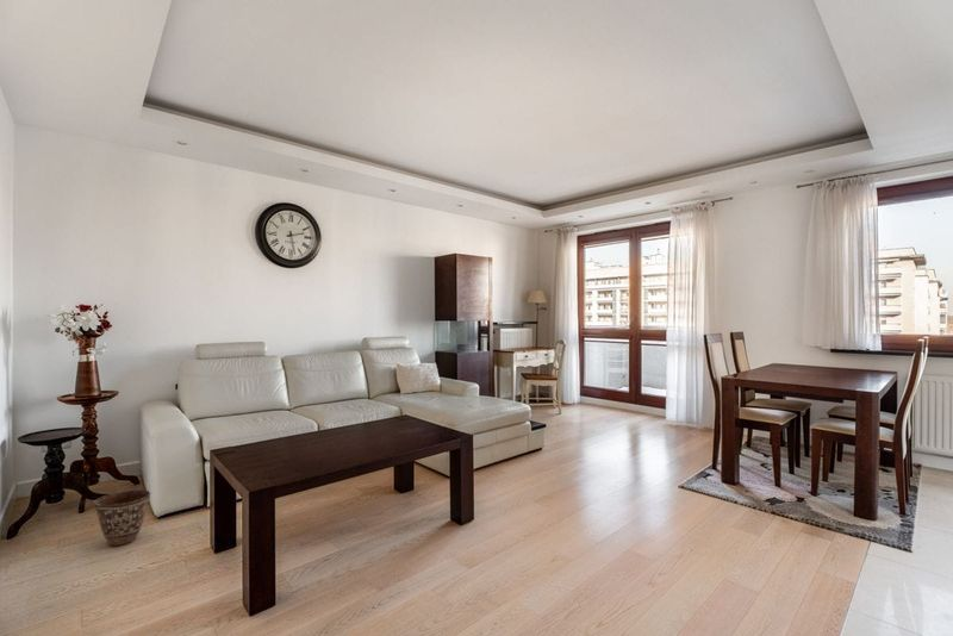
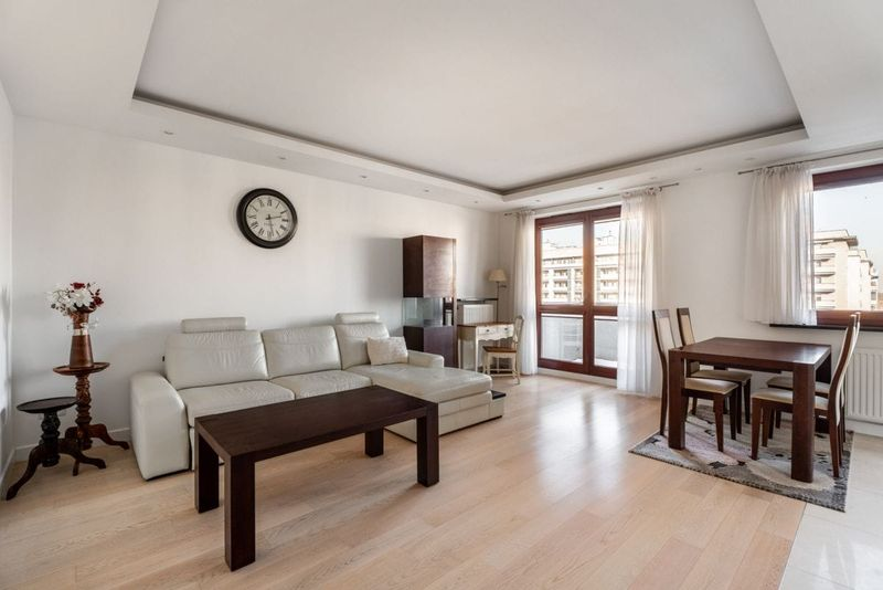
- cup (123, 518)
